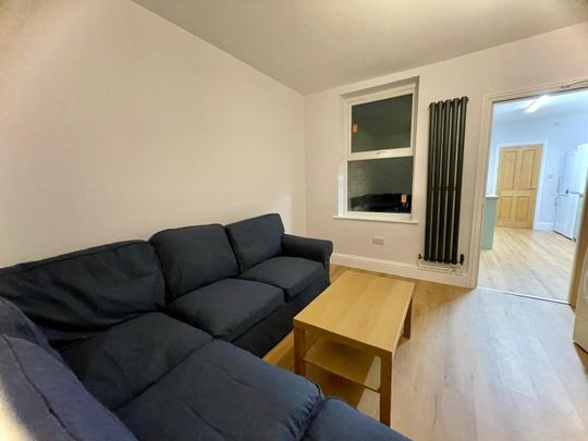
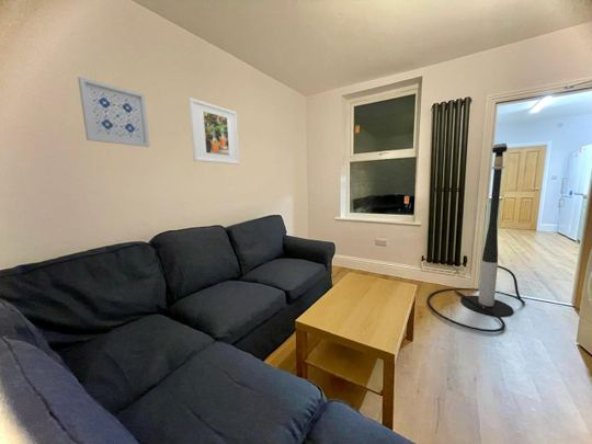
+ wall art (117, 115)
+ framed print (216, 134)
+ floor lamp (487, 232)
